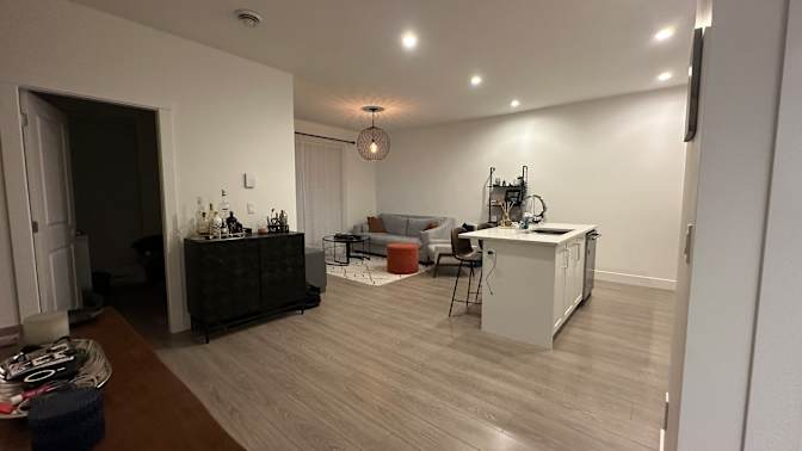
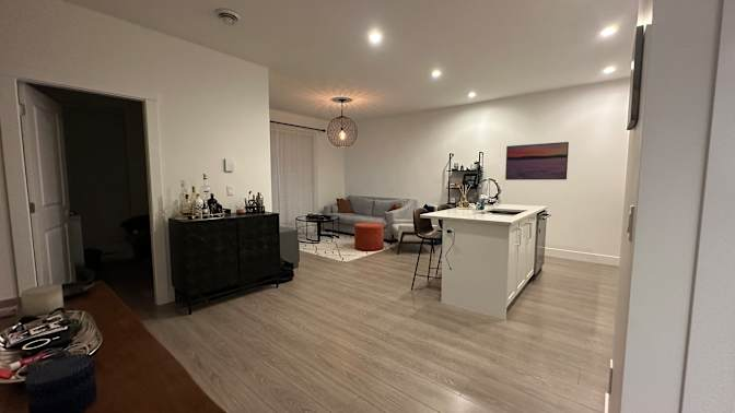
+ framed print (535, 162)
